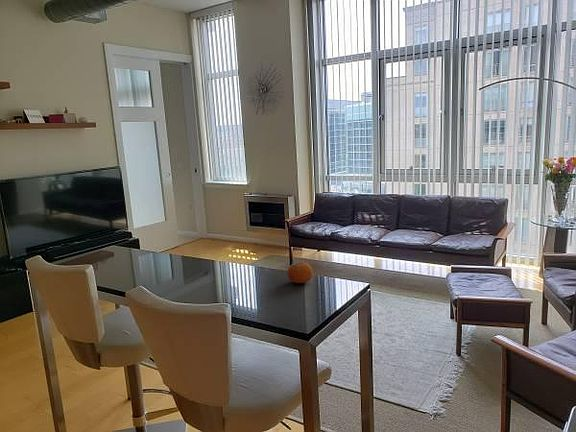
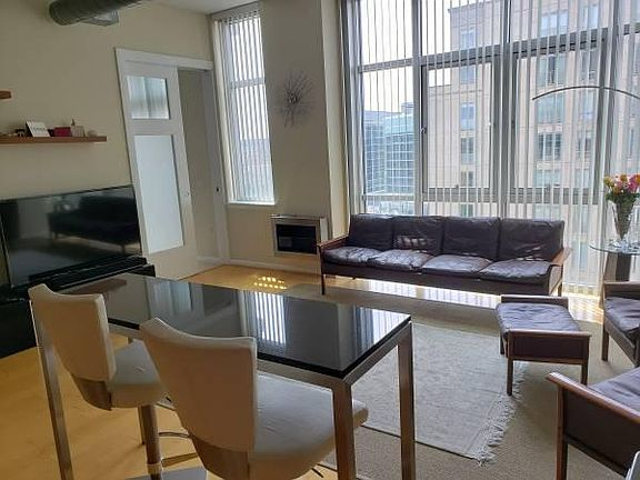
- fruit (299, 272)
